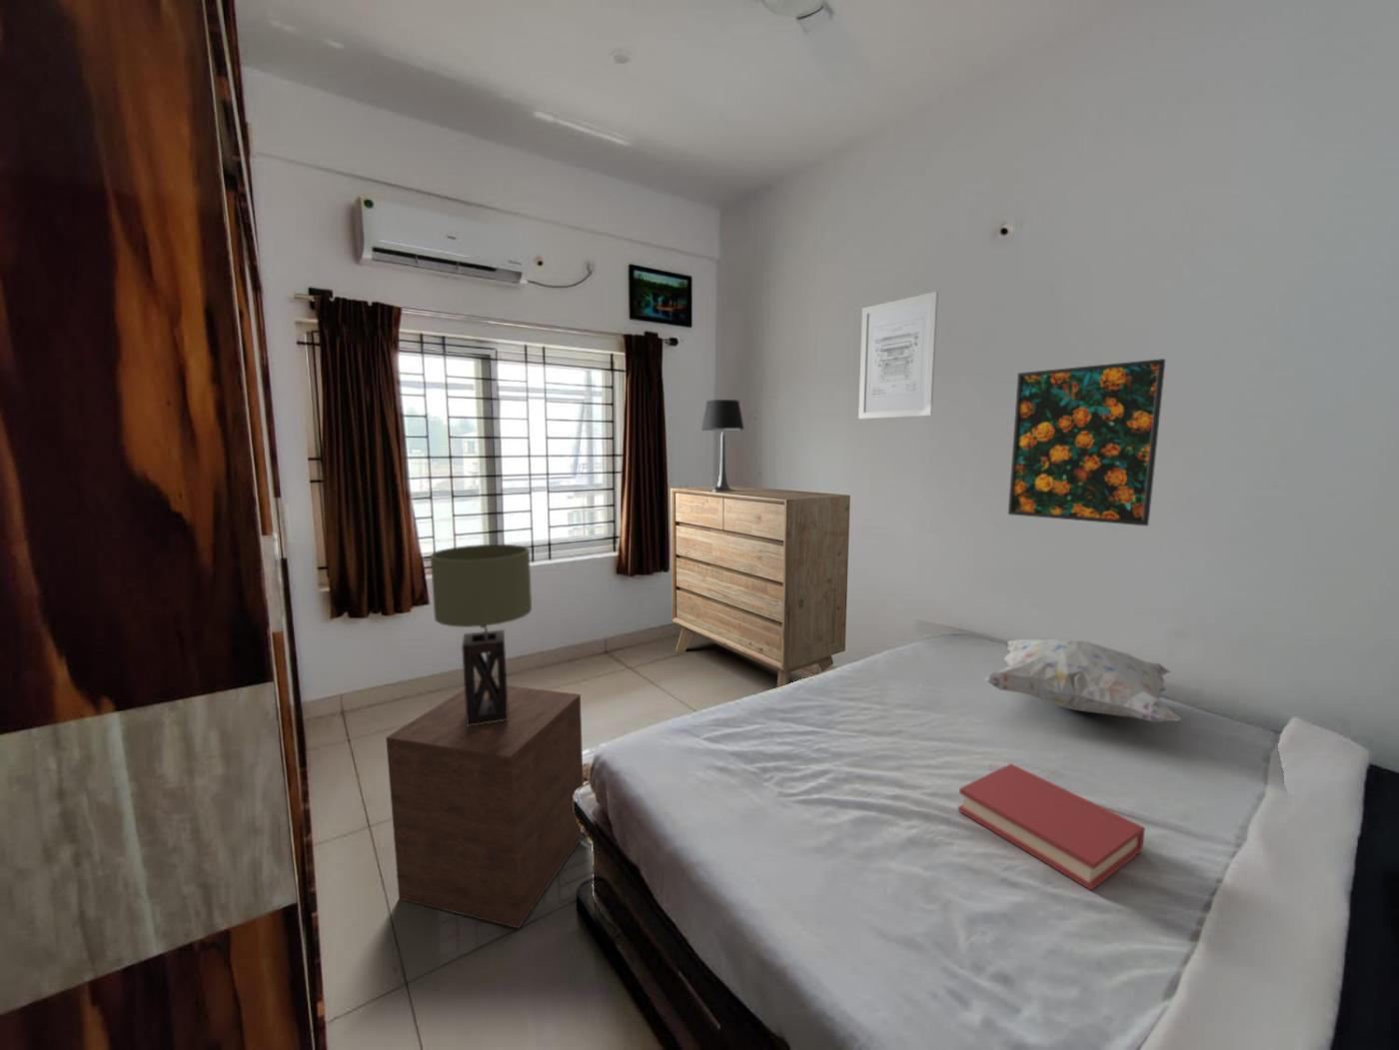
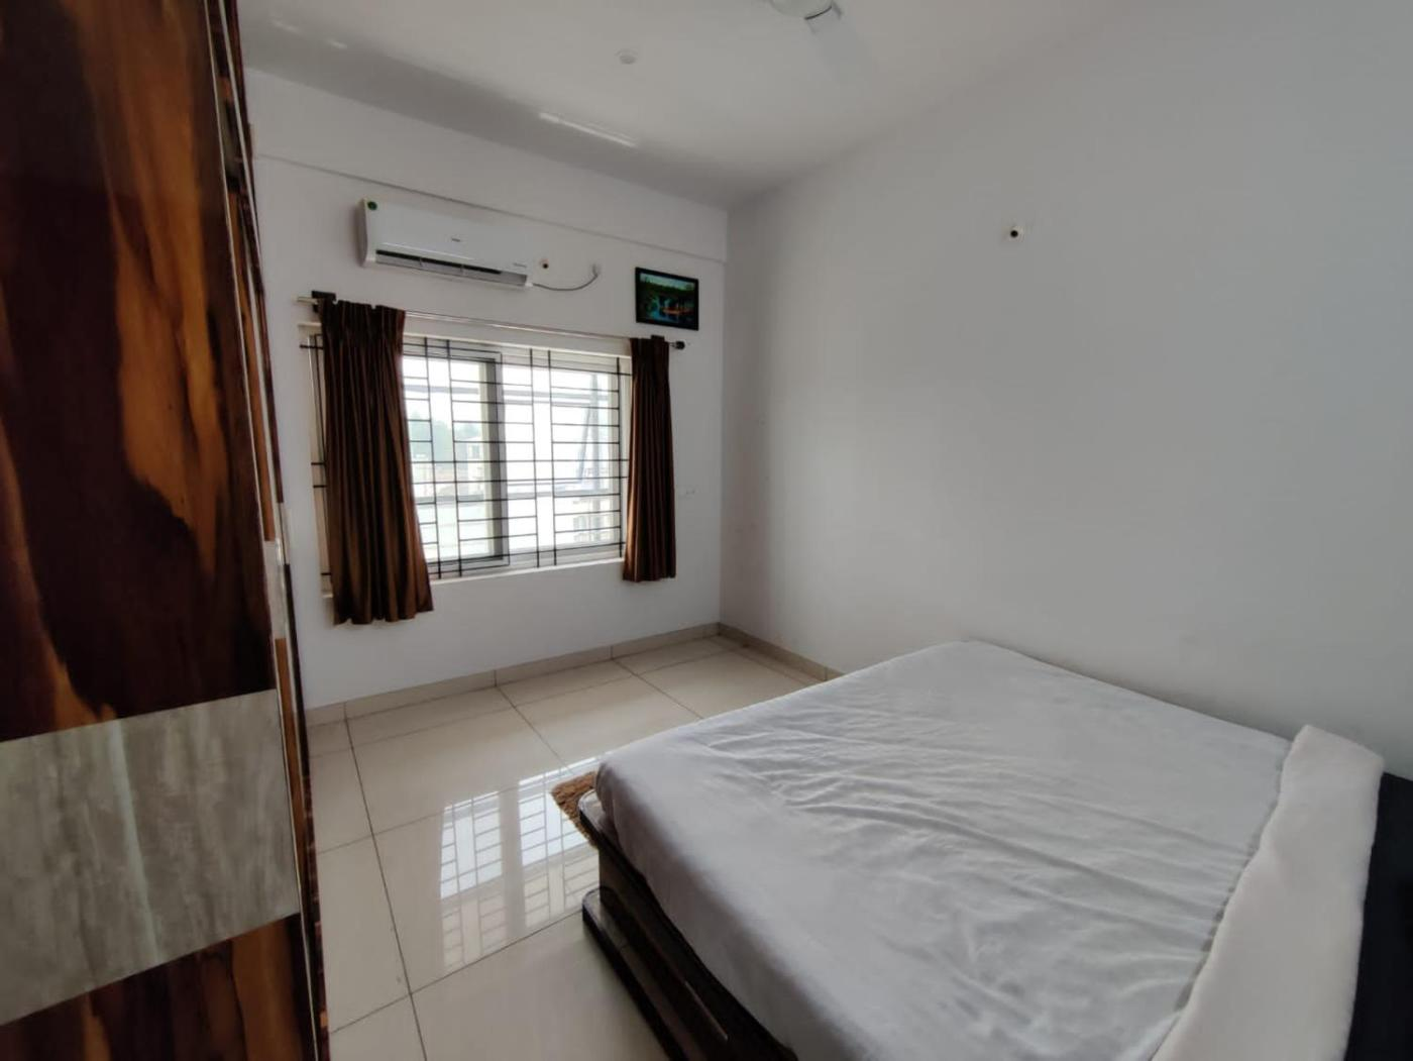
- table lamp (723, 446)
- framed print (1078, 443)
- dresser (751, 580)
- nightstand (491, 790)
- hardback book (1046, 817)
- table lamp (484, 633)
- decorative pillow (1079, 674)
- wall art (896, 358)
